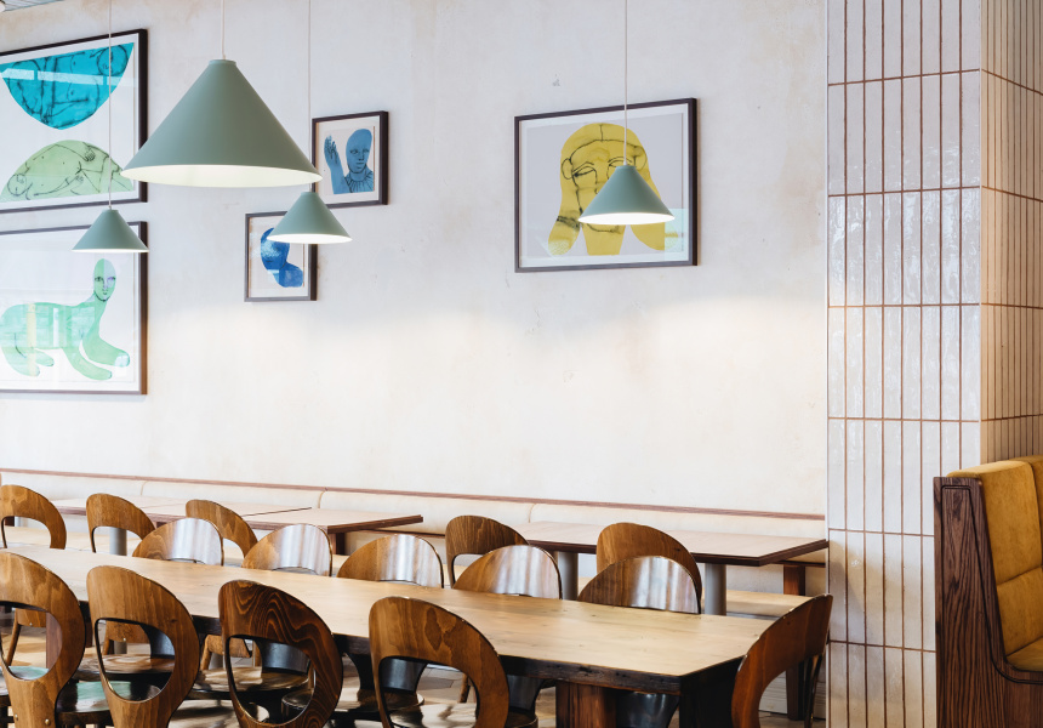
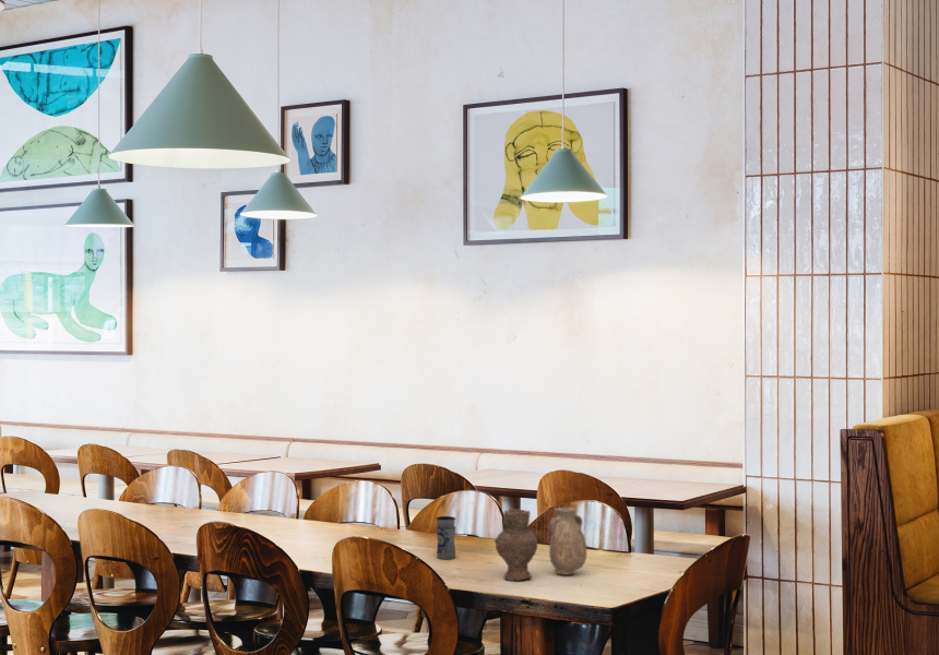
+ vase (536, 541)
+ jar (445, 537)
